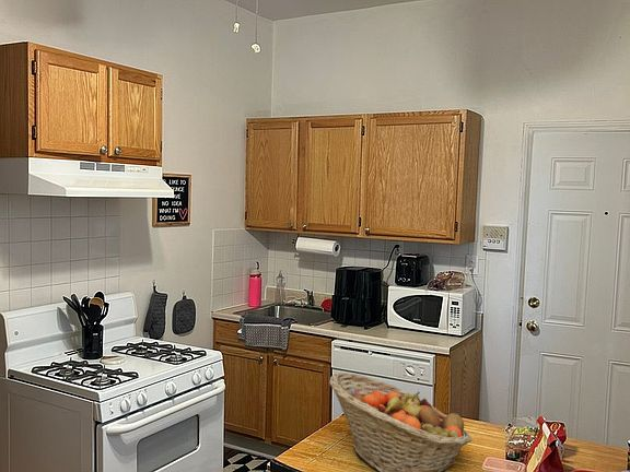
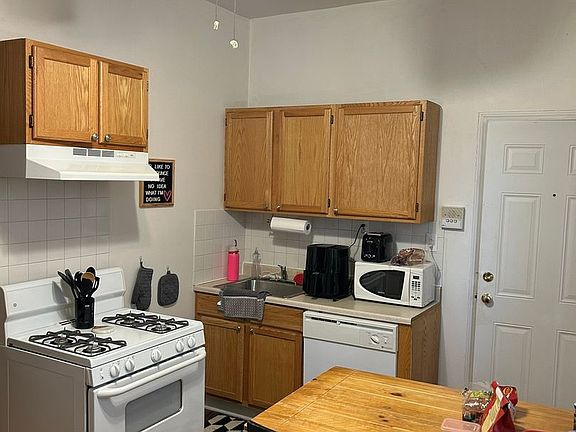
- fruit basket (396, 418)
